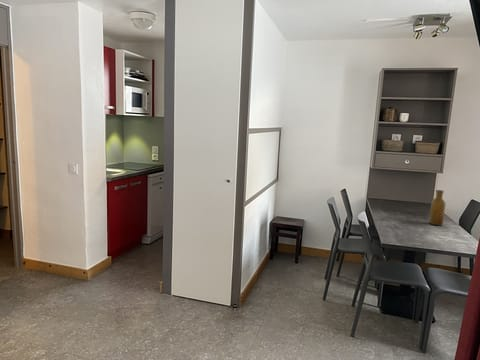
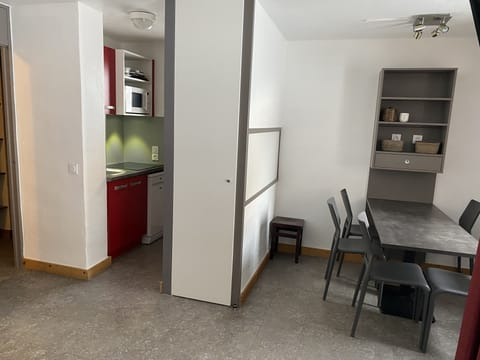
- vase (437, 207)
